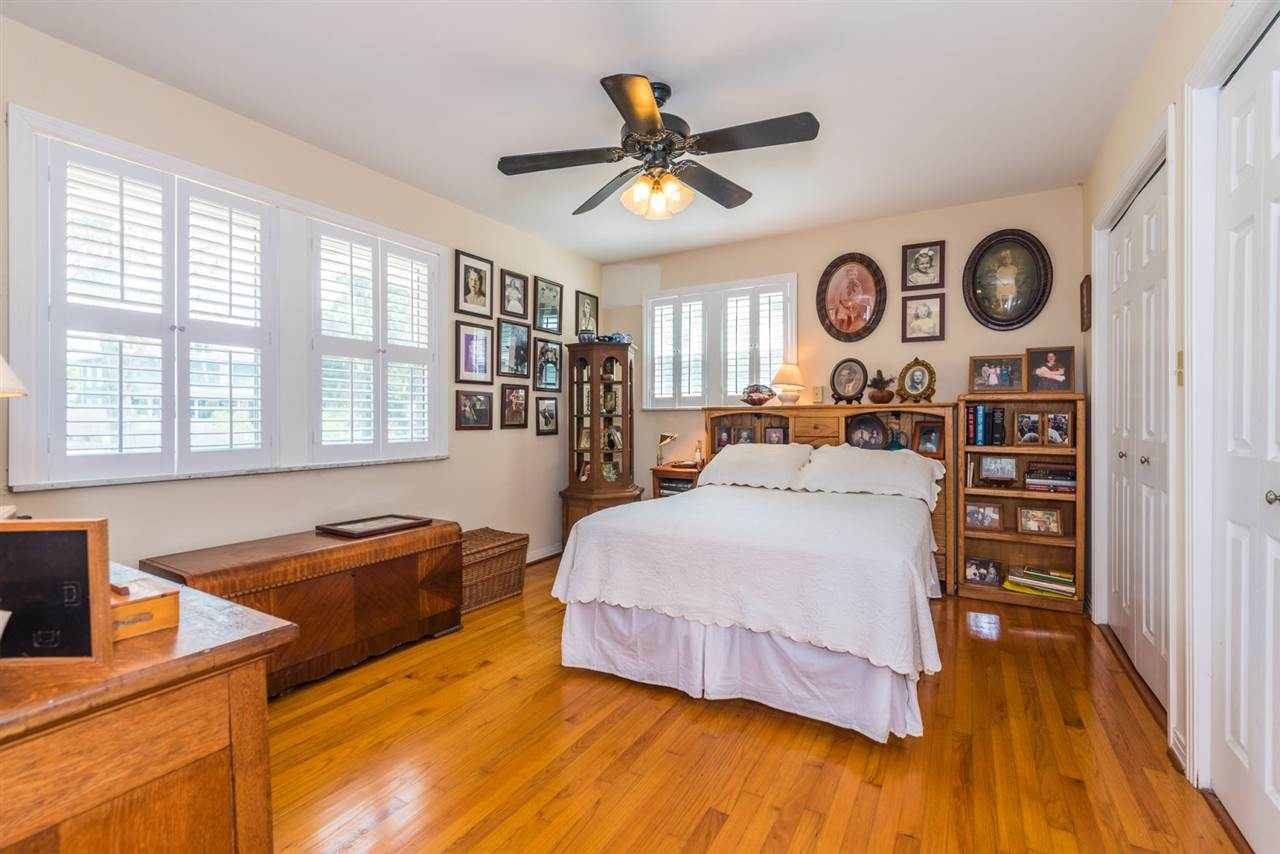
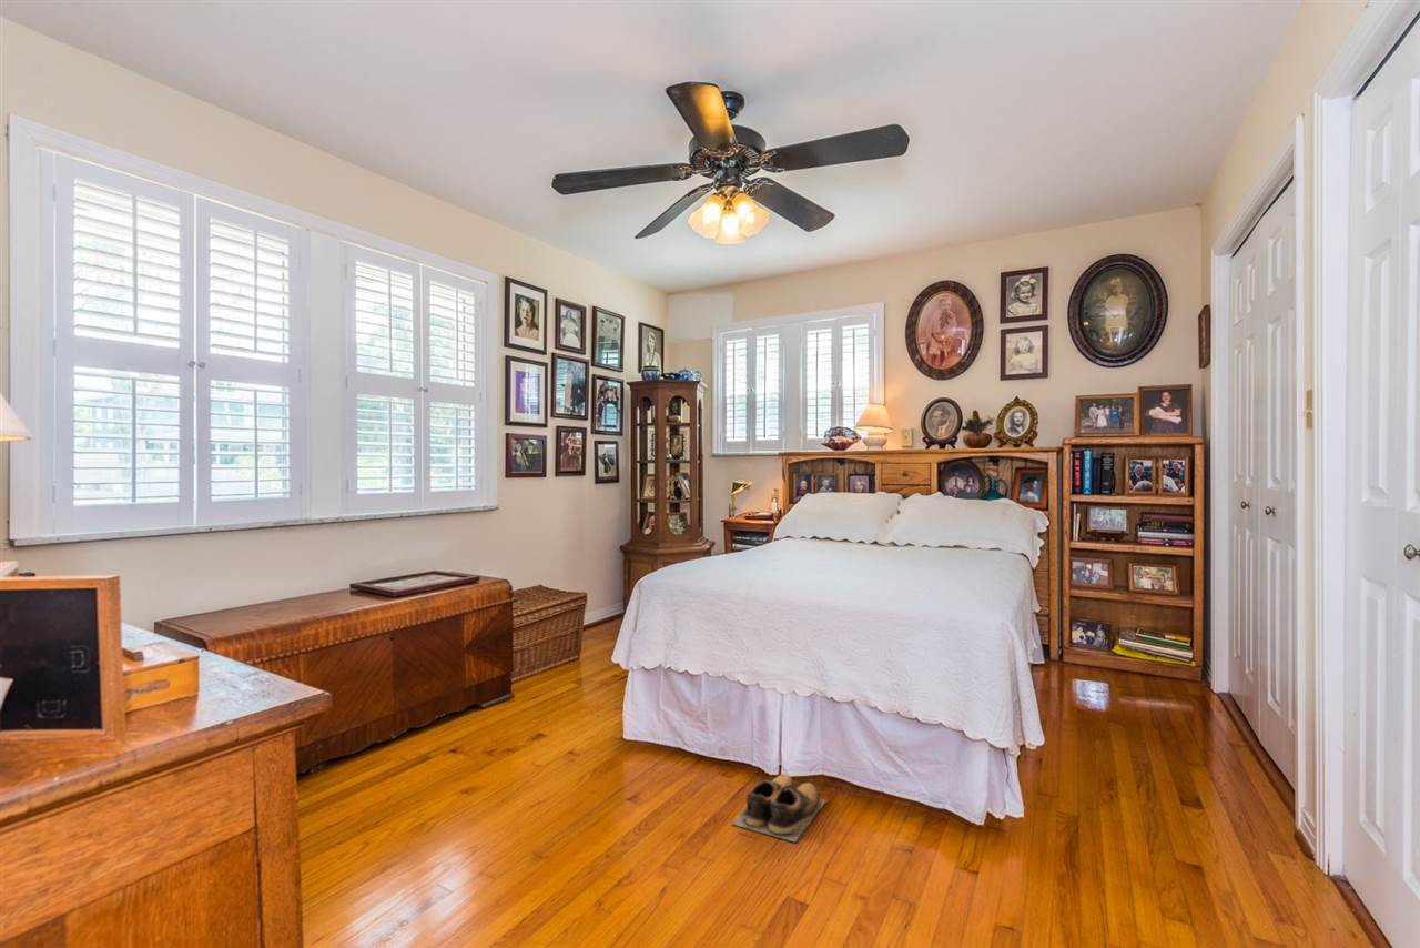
+ shoes (780, 796)
